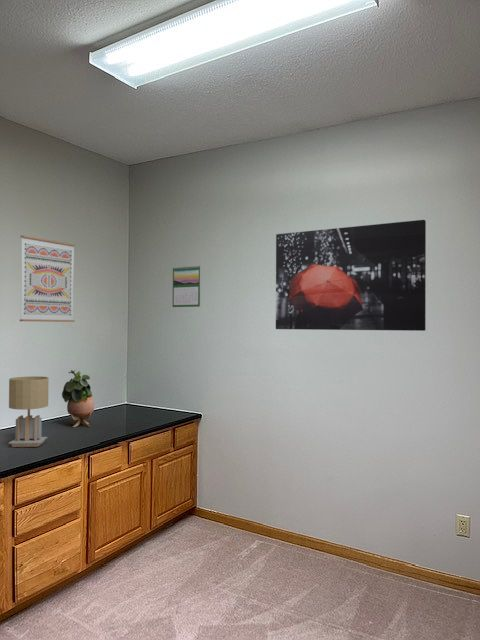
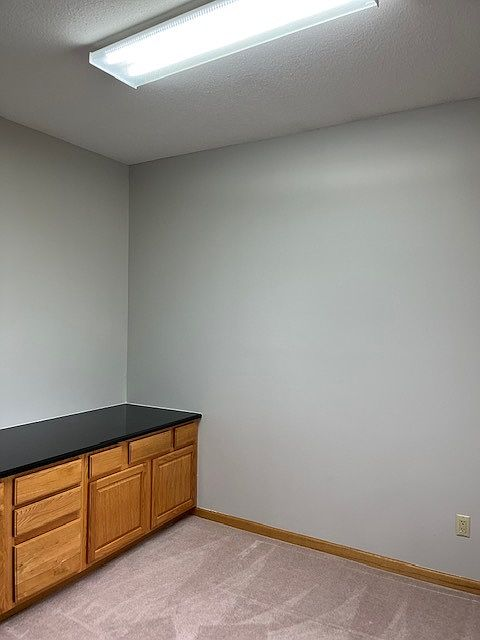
- potted plant (77, 397)
- calendar (186, 286)
- desk lamp (28, 411)
- wall art (48, 280)
- wall art (345, 278)
